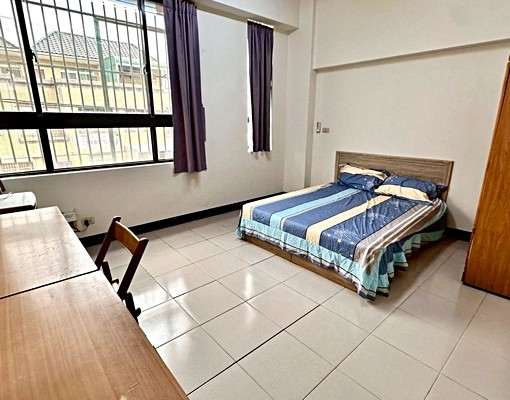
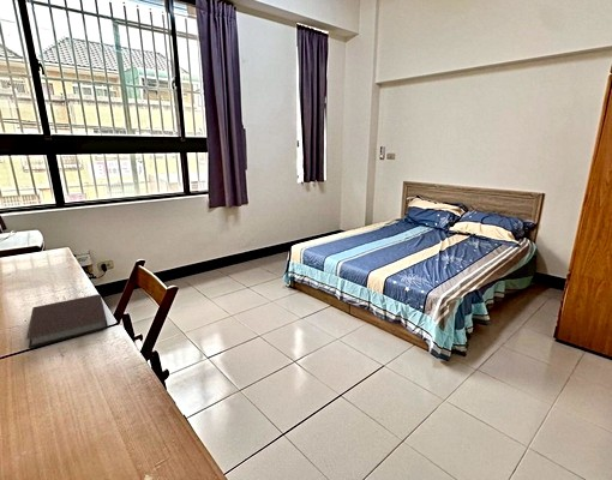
+ notebook (68, 317)
